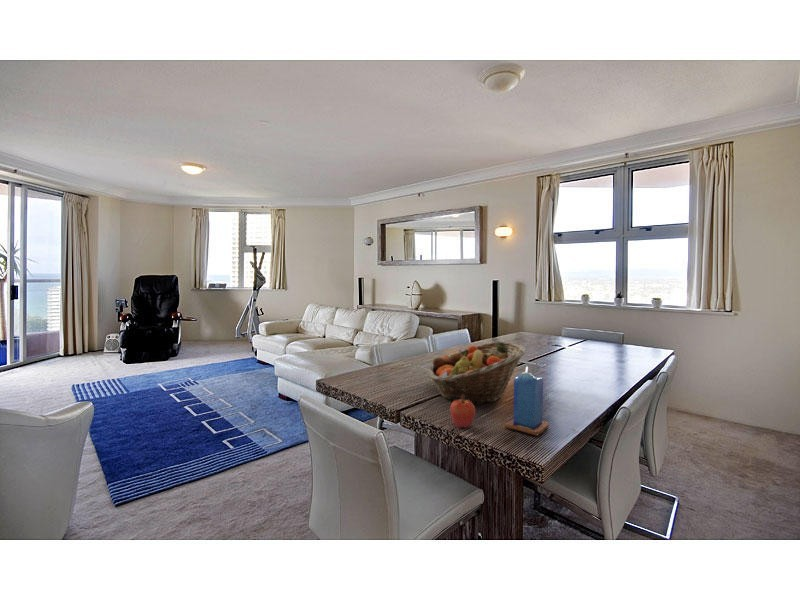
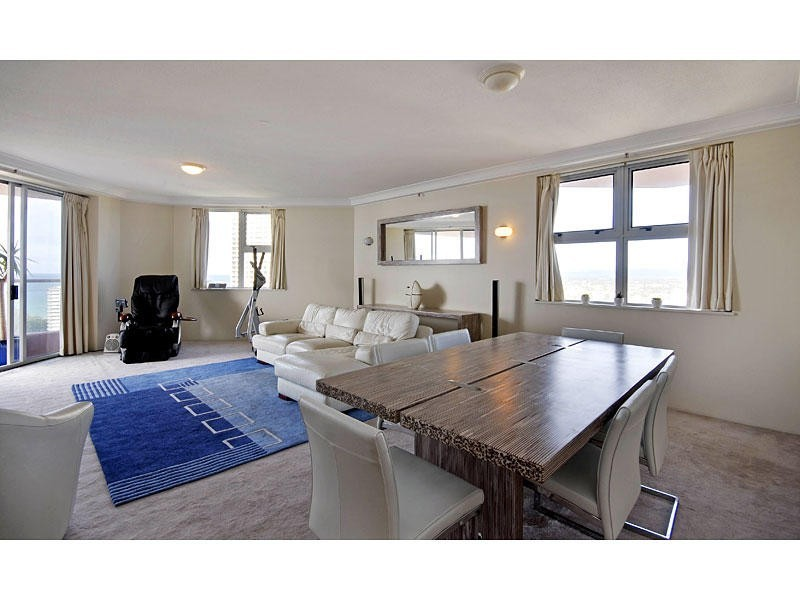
- apple (462, 411)
- fruit basket (474, 368)
- candle (527, 397)
